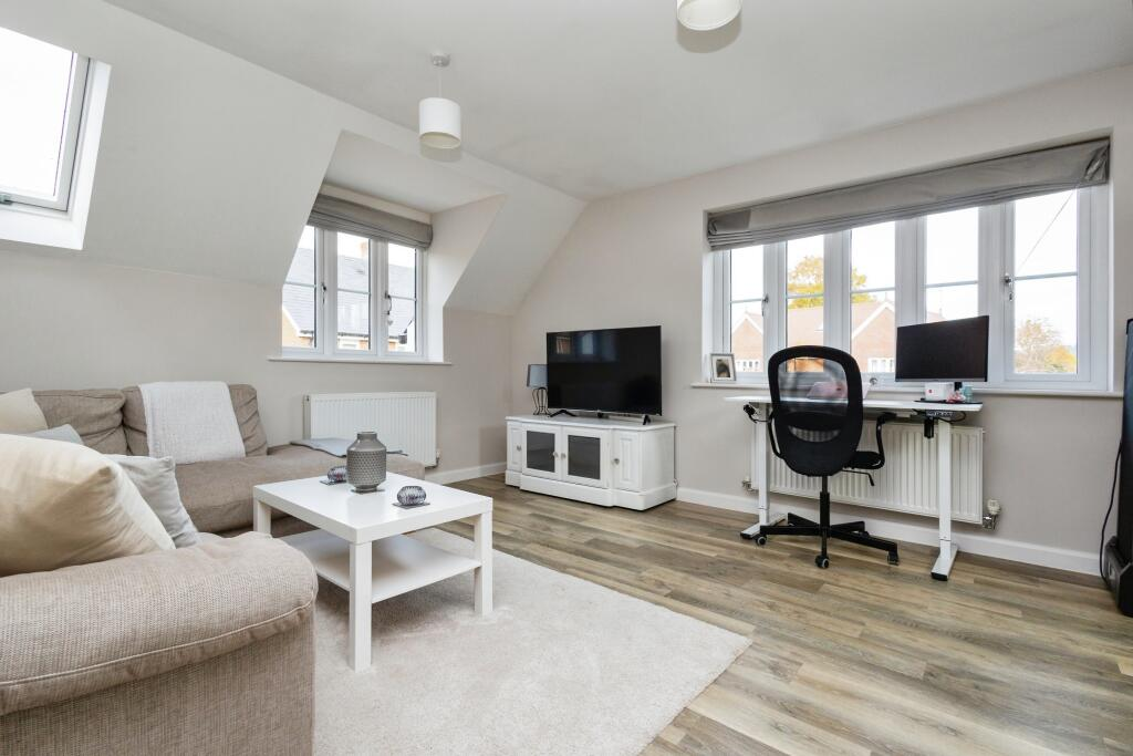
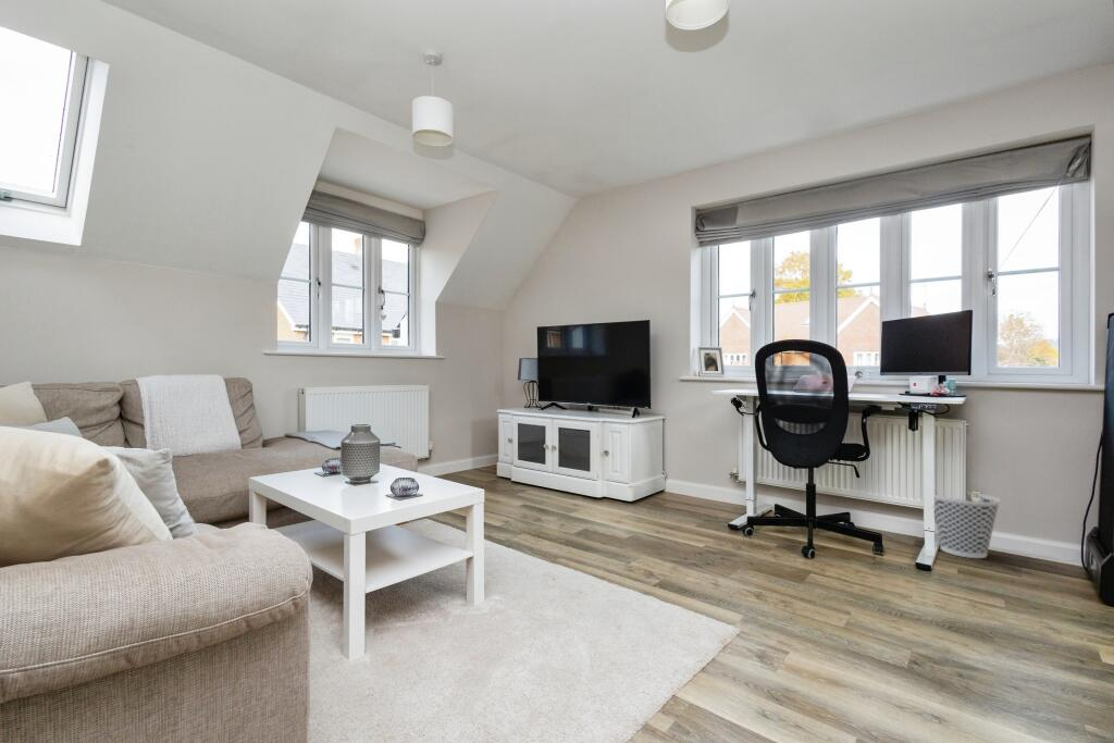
+ wastebasket (963, 523)
